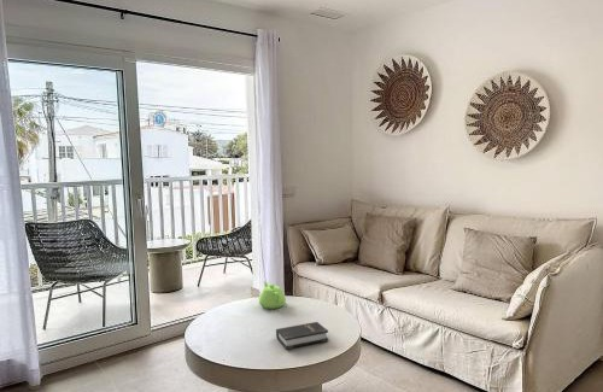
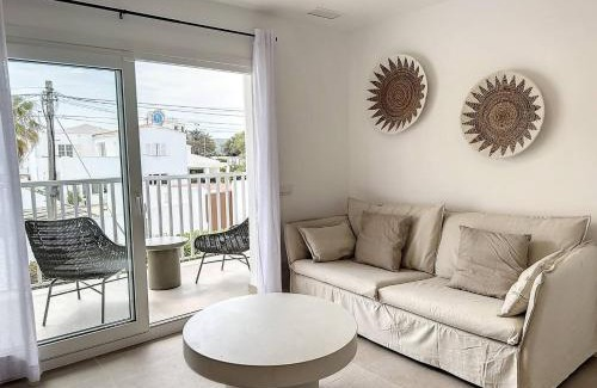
- hardback book (302, 334)
- teapot (271, 294)
